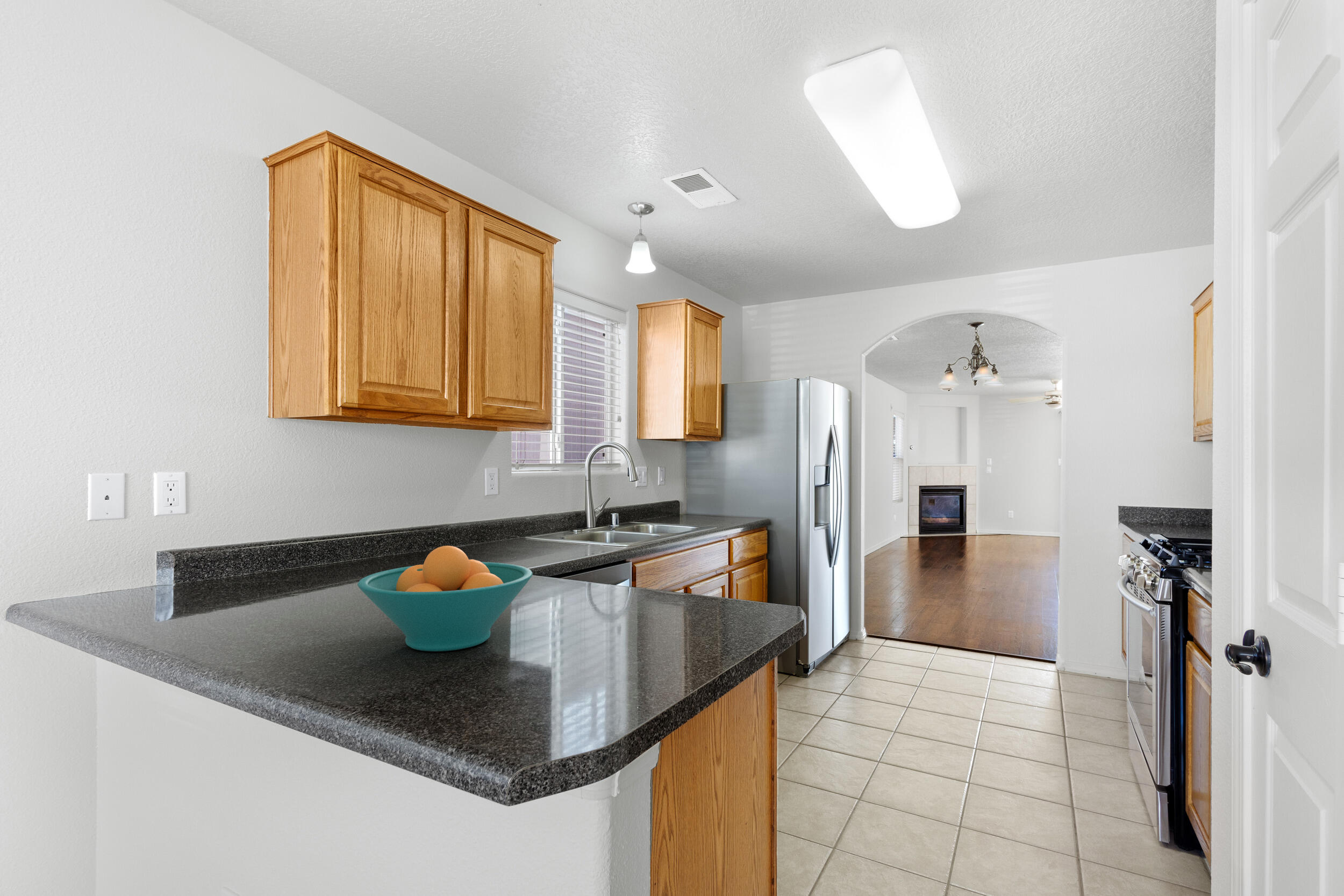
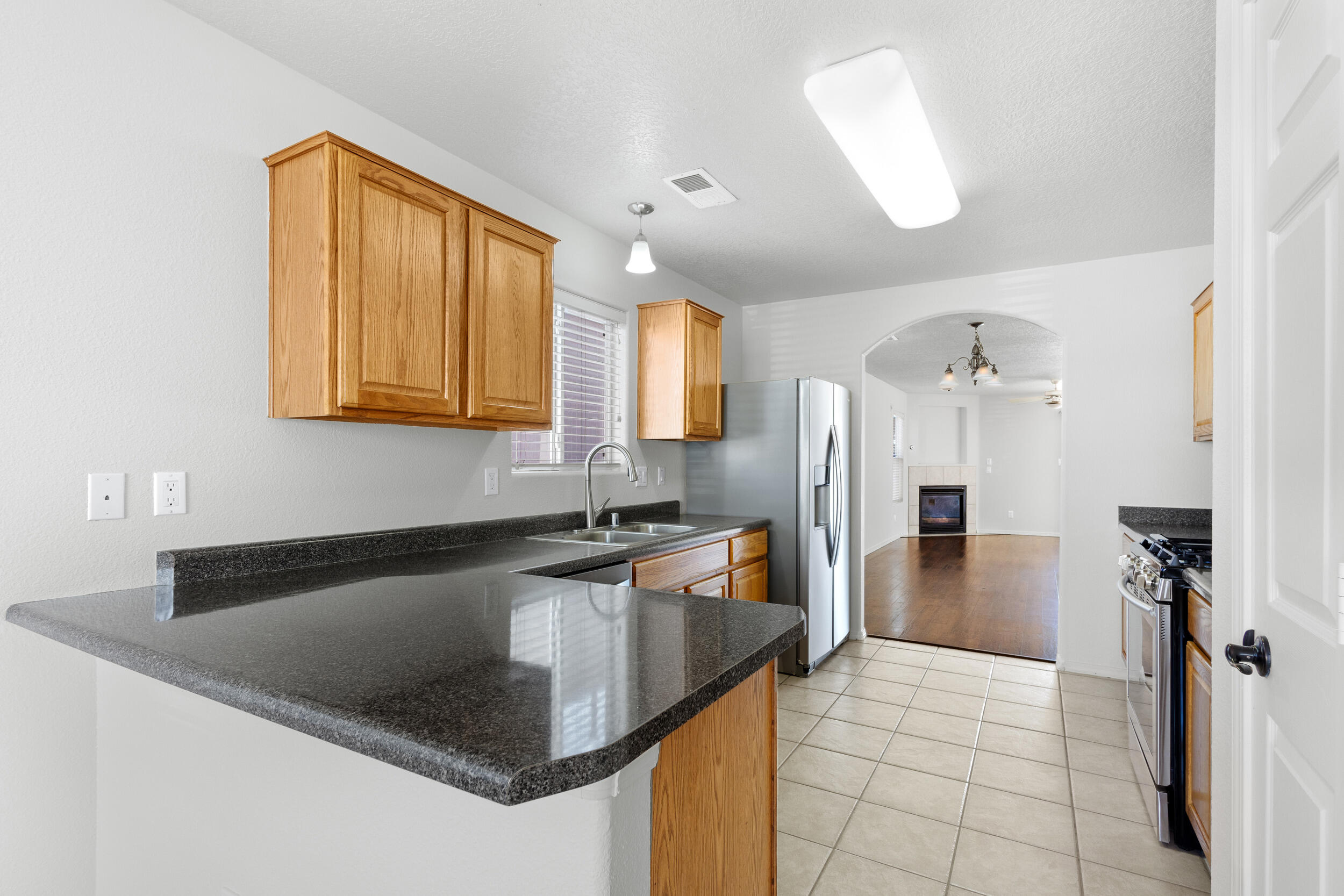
- fruit bowl (448, 593)
